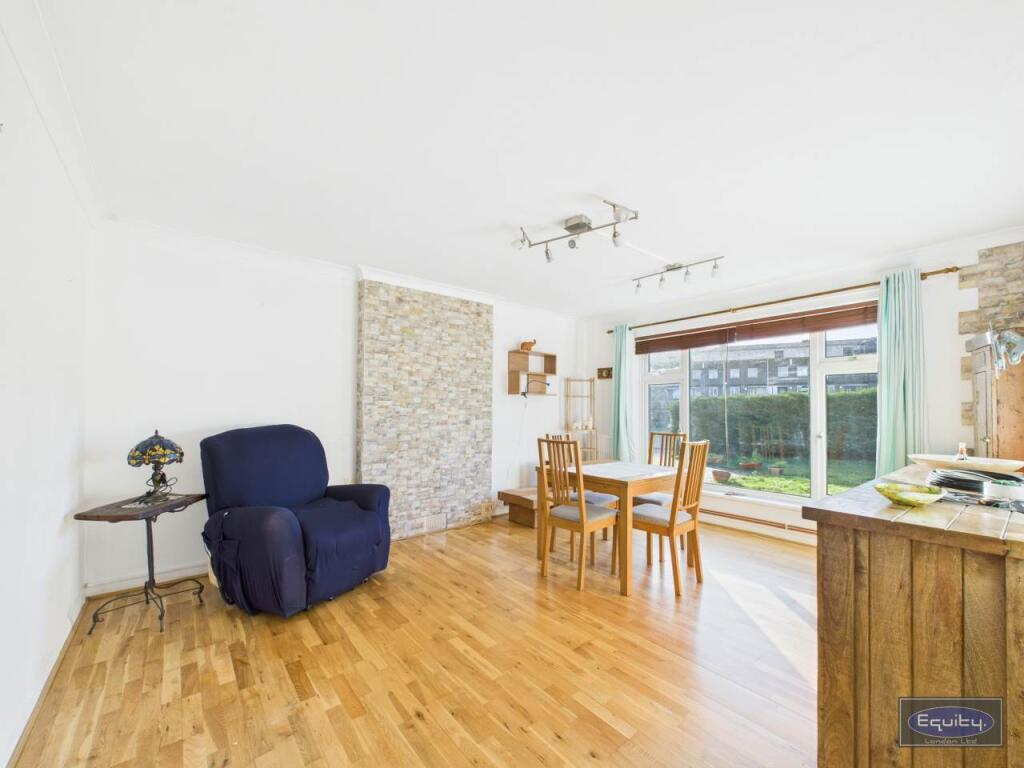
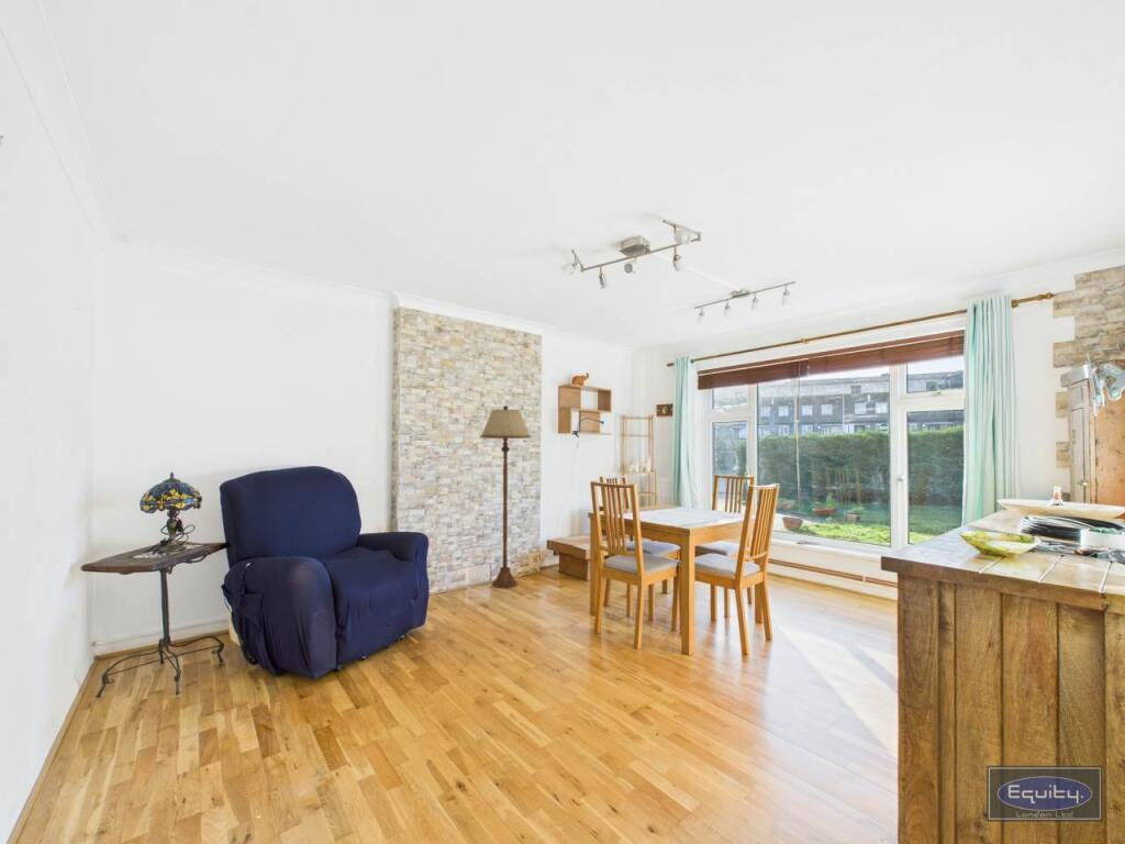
+ floor lamp (505, 495)
